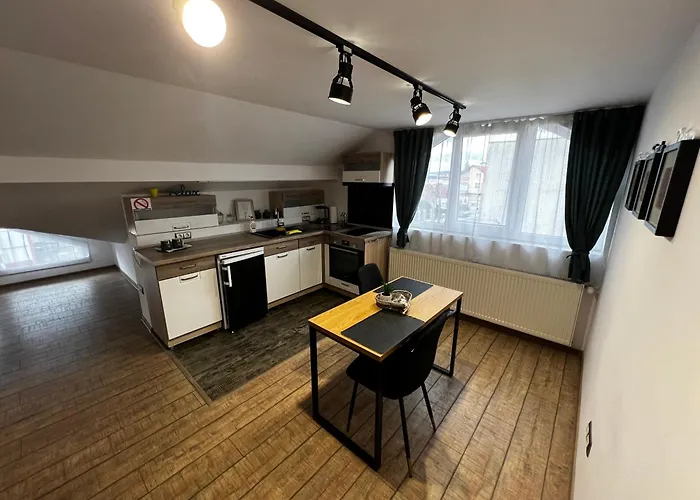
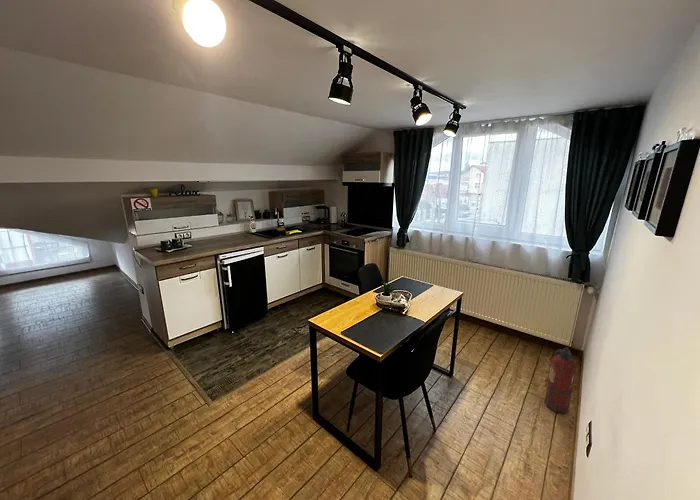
+ fire extinguisher (561, 376)
